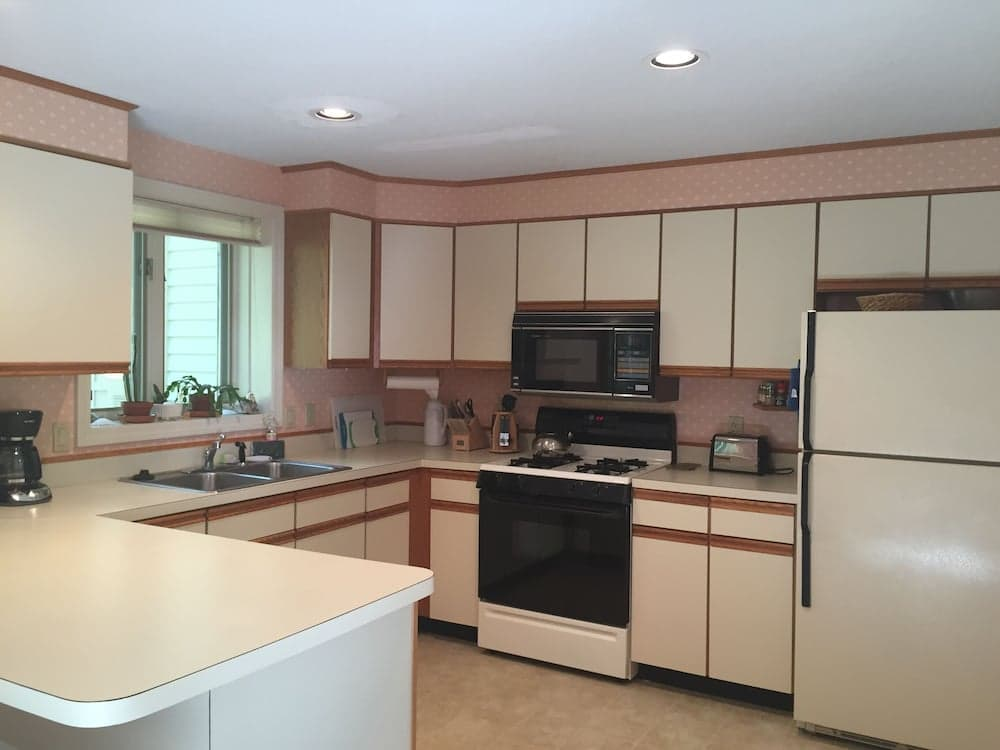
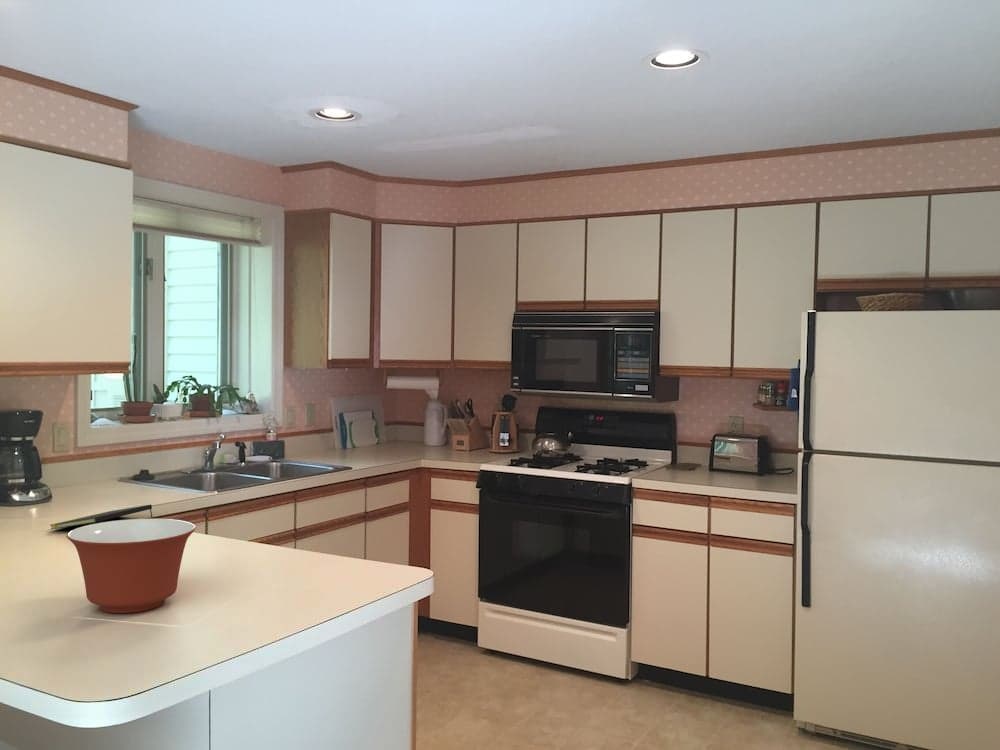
+ mixing bowl (132, 567)
+ notepad (102, 516)
